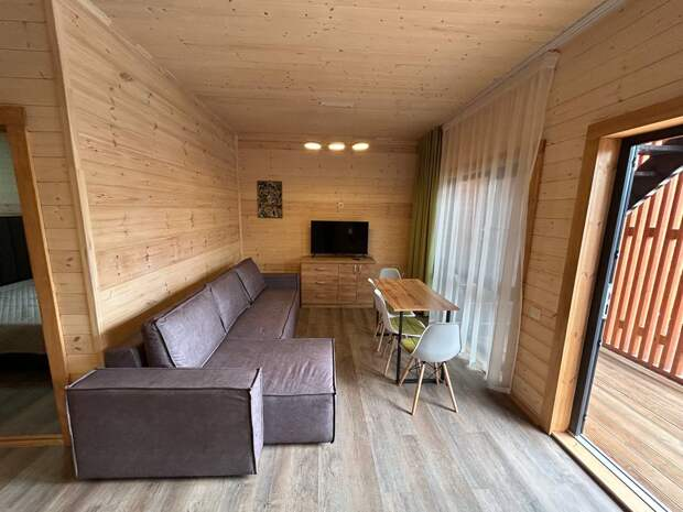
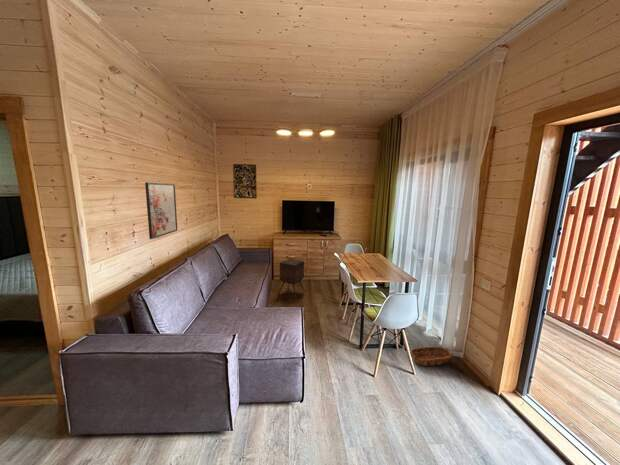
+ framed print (163, 209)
+ basket (430, 353)
+ side table (291, 277)
